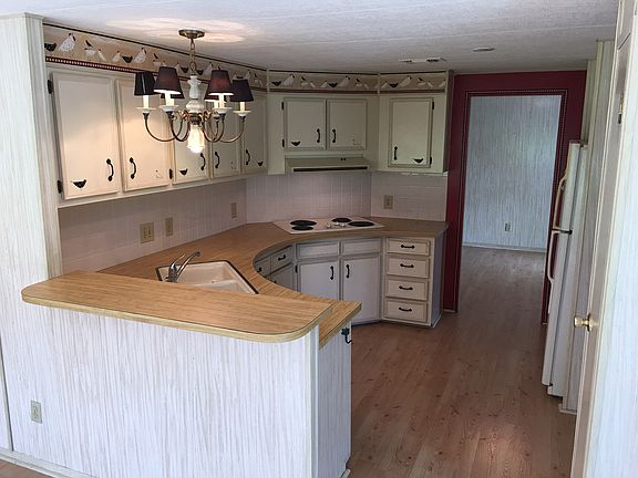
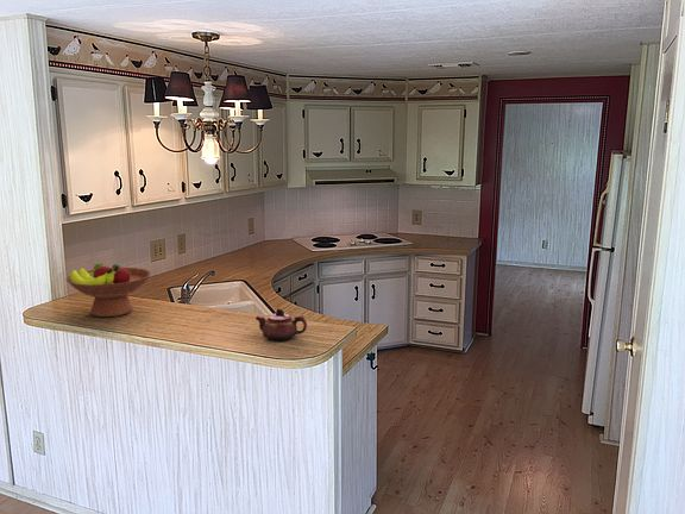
+ fruit bowl (109, 287)
+ teapot (281, 322)
